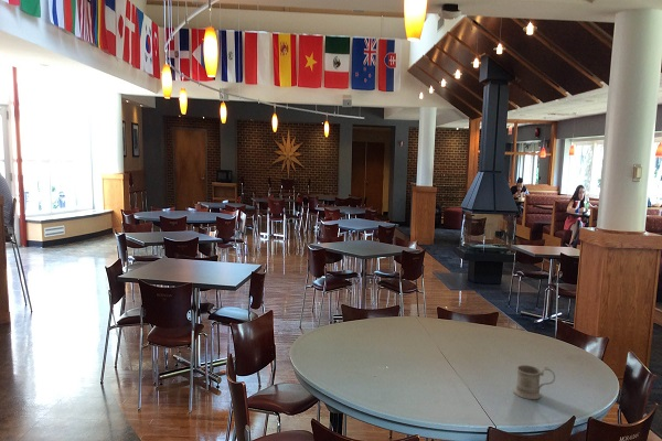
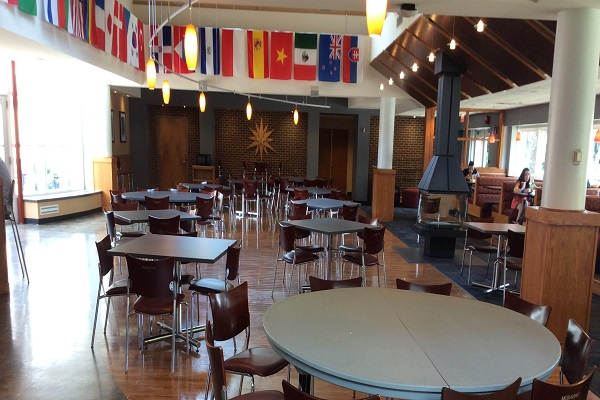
- mug (534, 379)
